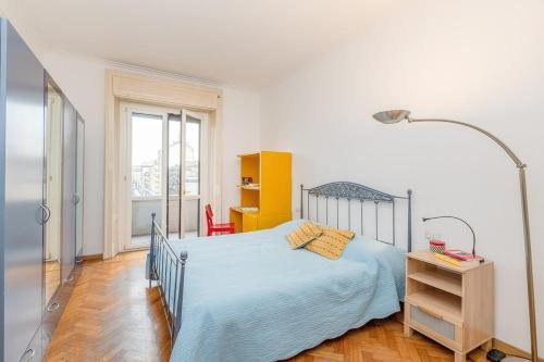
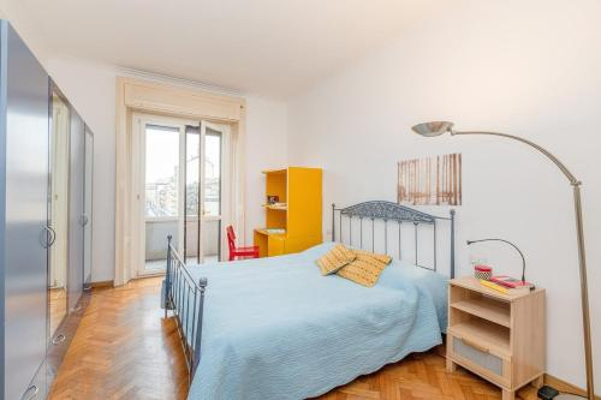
+ wall art (426, 181)
